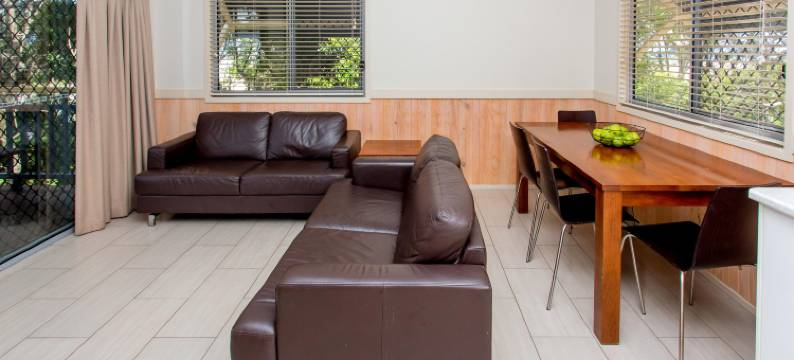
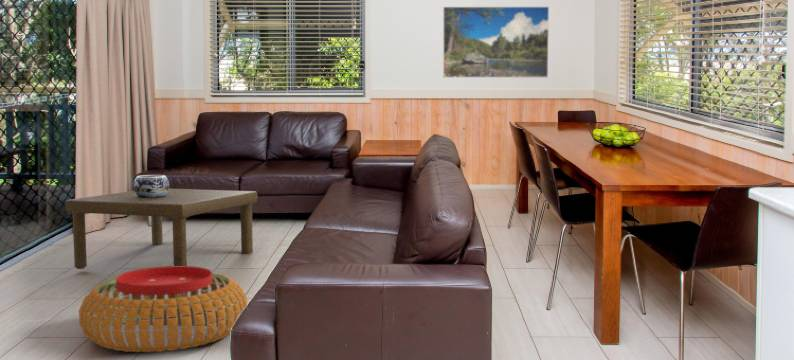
+ pouf (165, 303)
+ coffee table (173, 228)
+ decorative bowl (151, 185)
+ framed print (495, 42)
